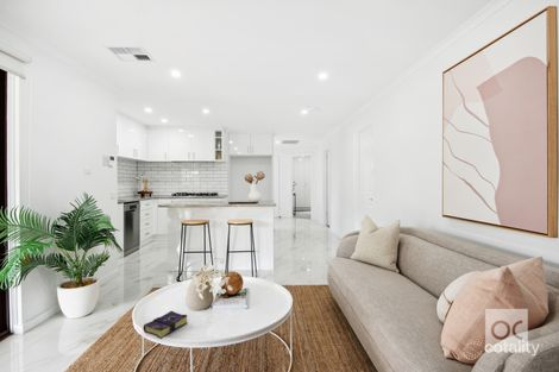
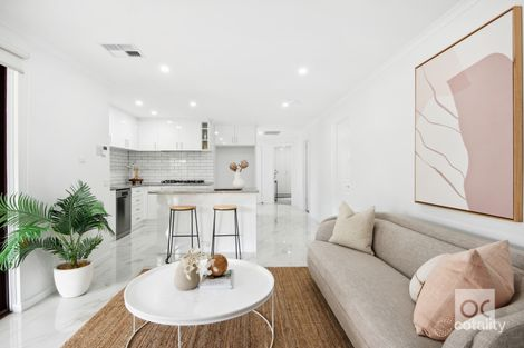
- book (165, 322)
